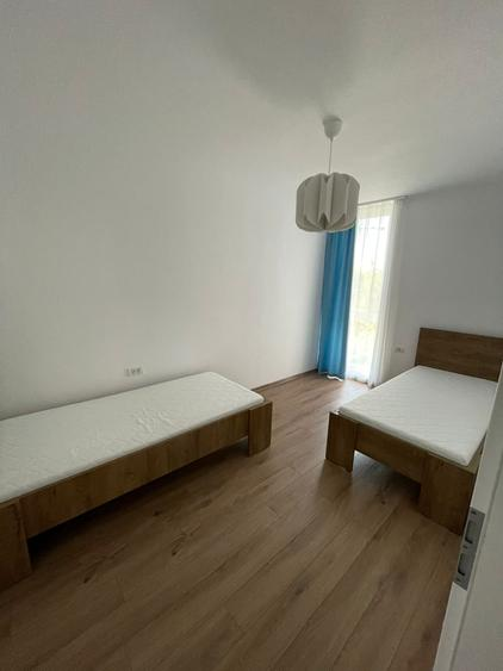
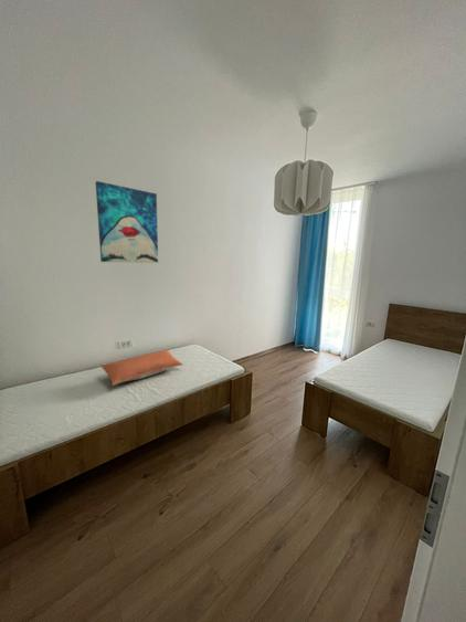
+ wall art (129, 225)
+ pillow (144, 365)
